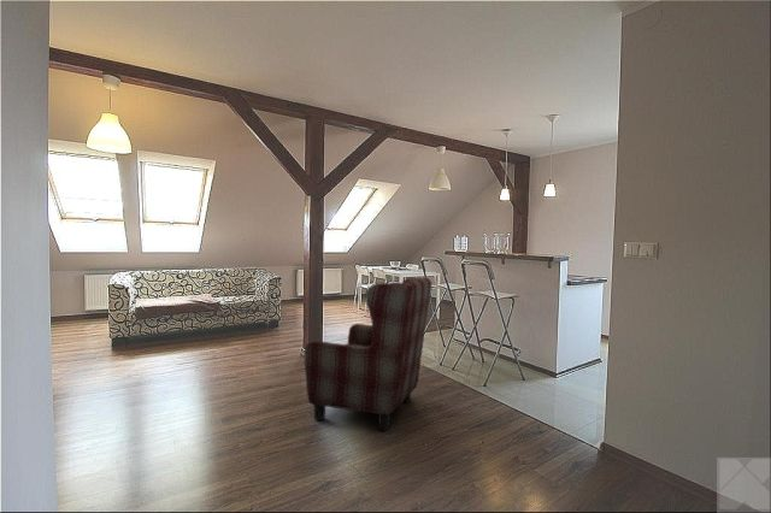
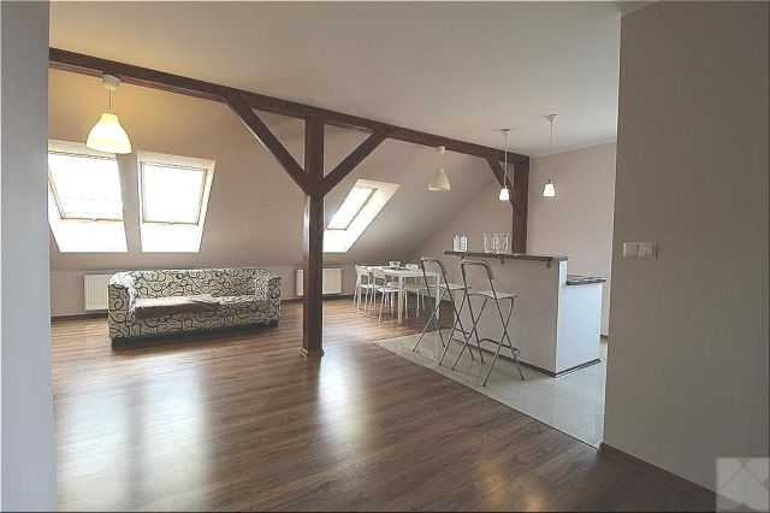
- armchair (372, 343)
